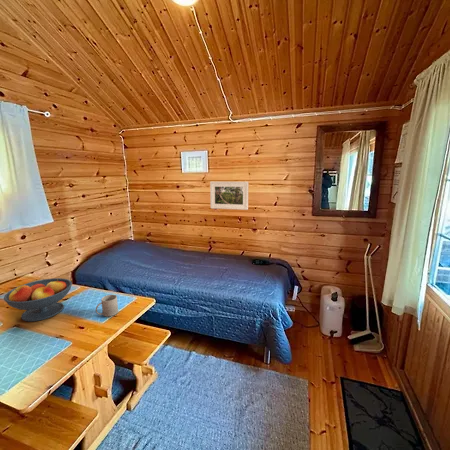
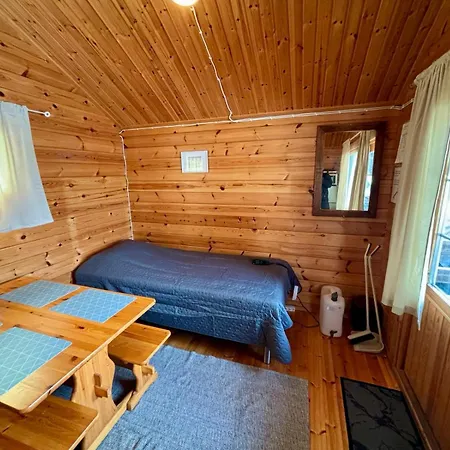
- fruit bowl (41, 296)
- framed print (228, 195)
- mug (106, 306)
